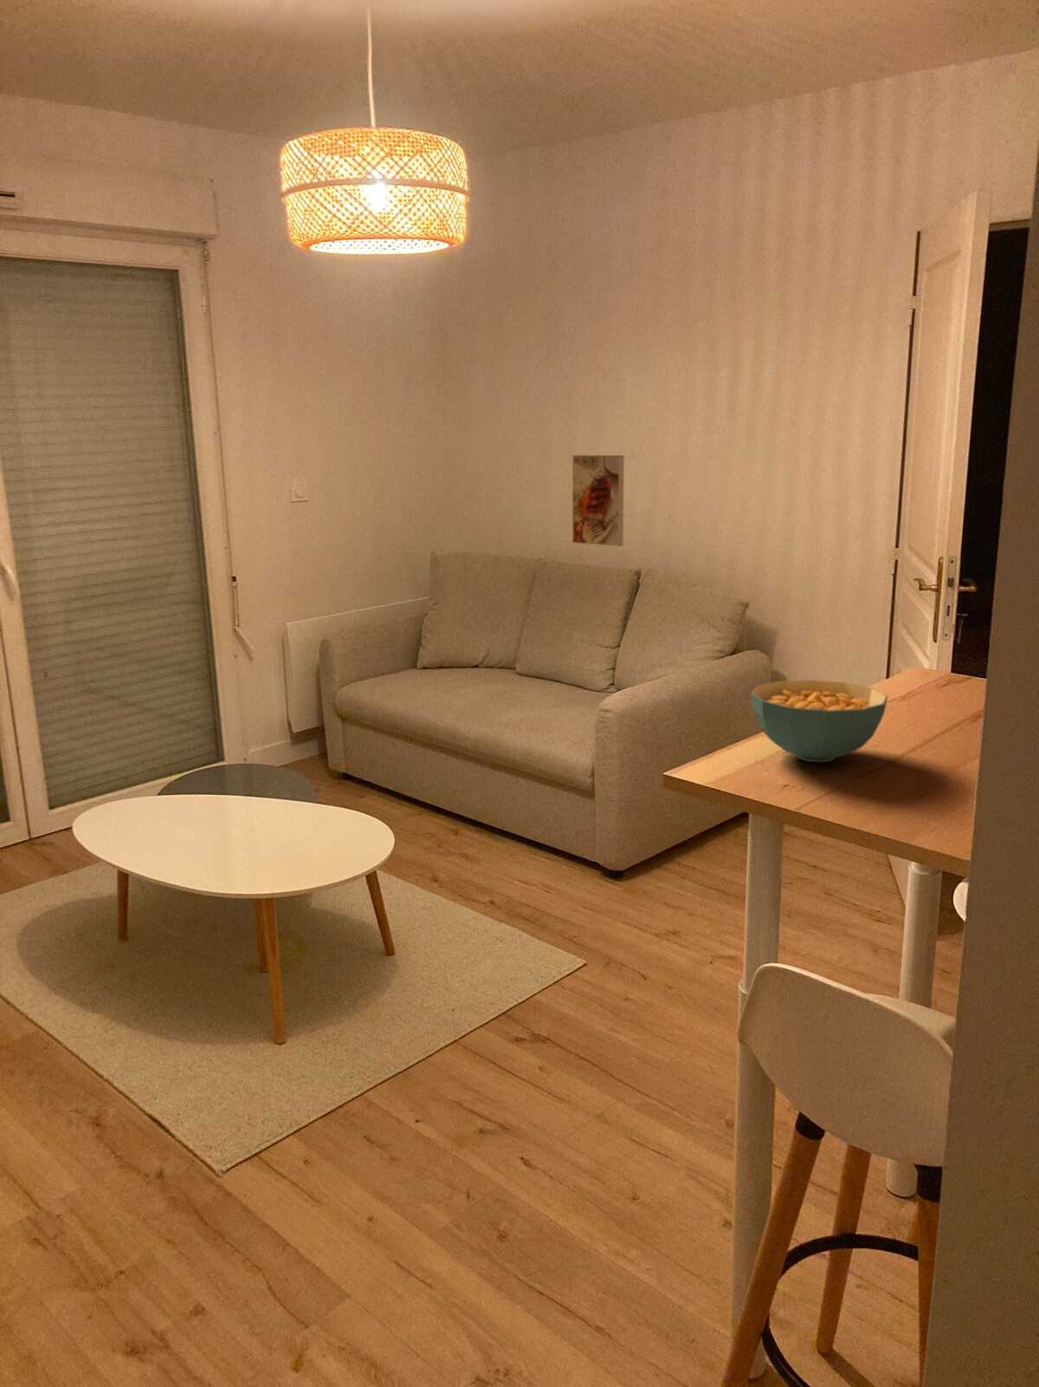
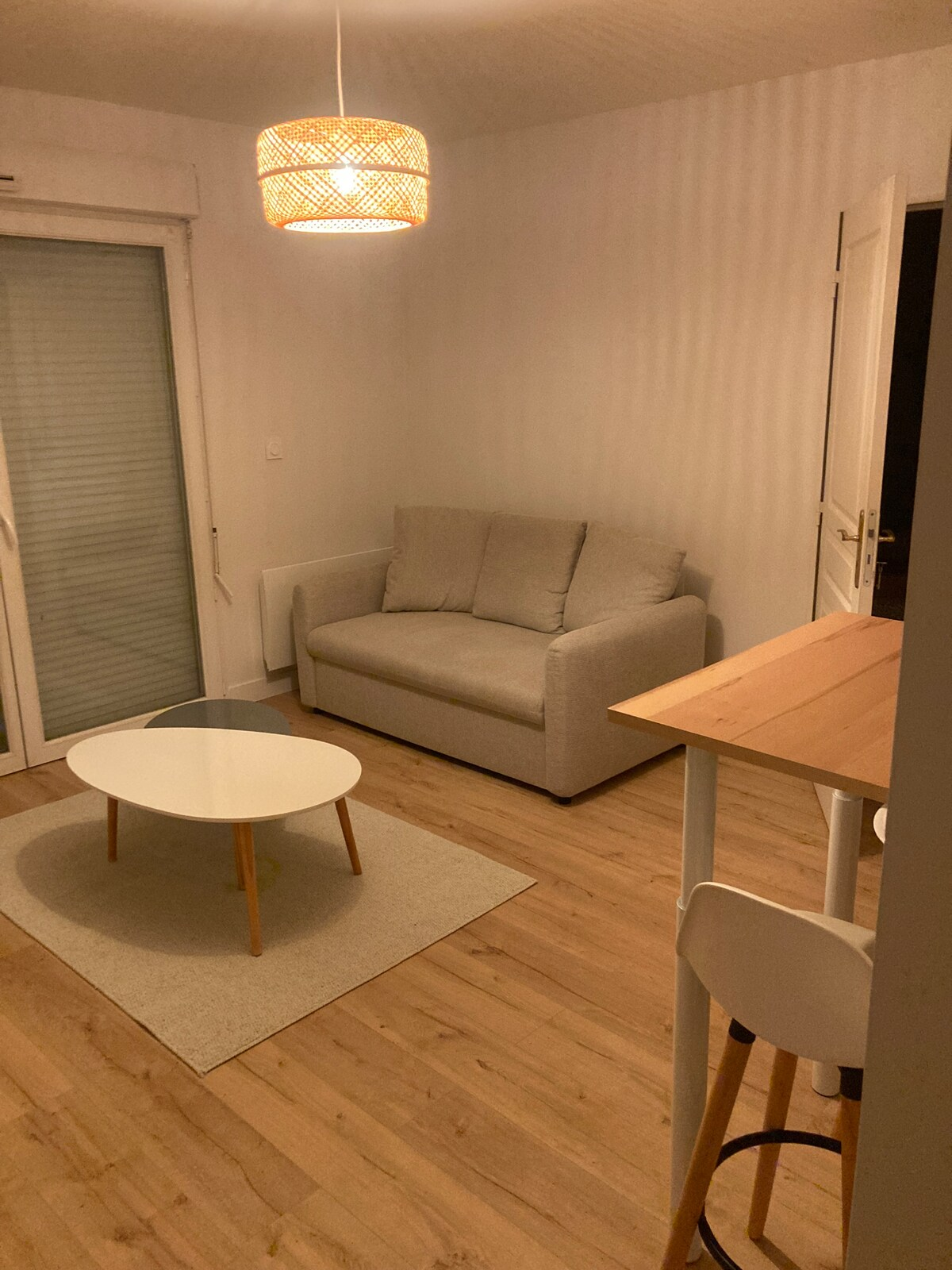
- cereal bowl (816, 725)
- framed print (597, 499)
